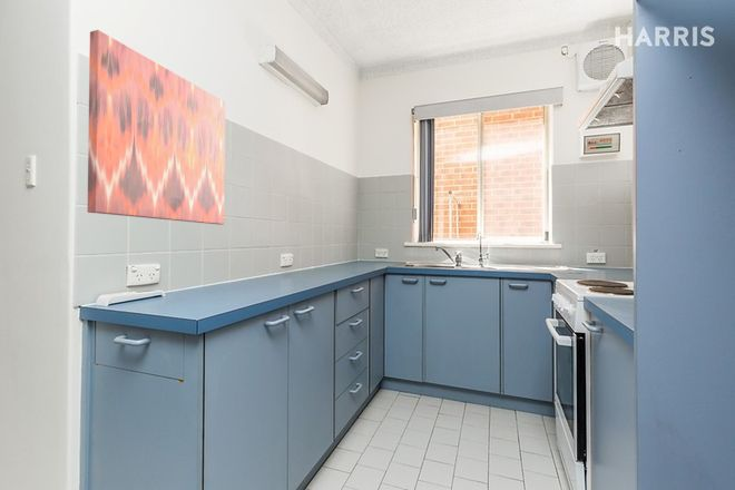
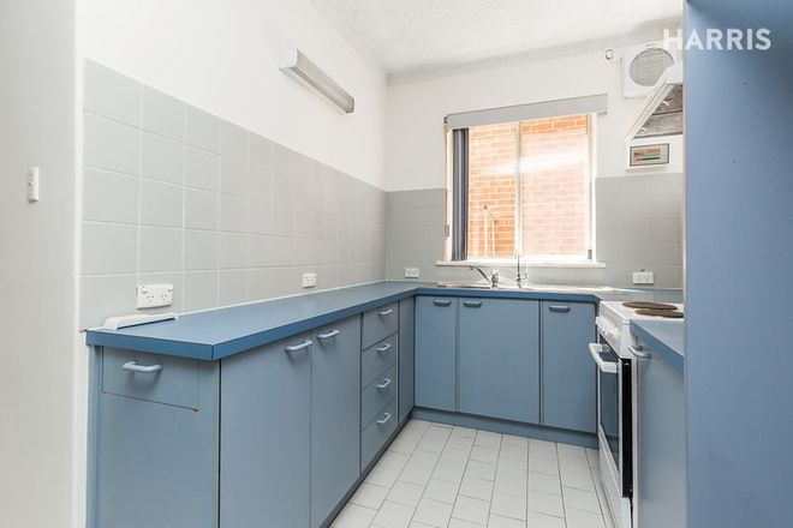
- wall art (169, 146)
